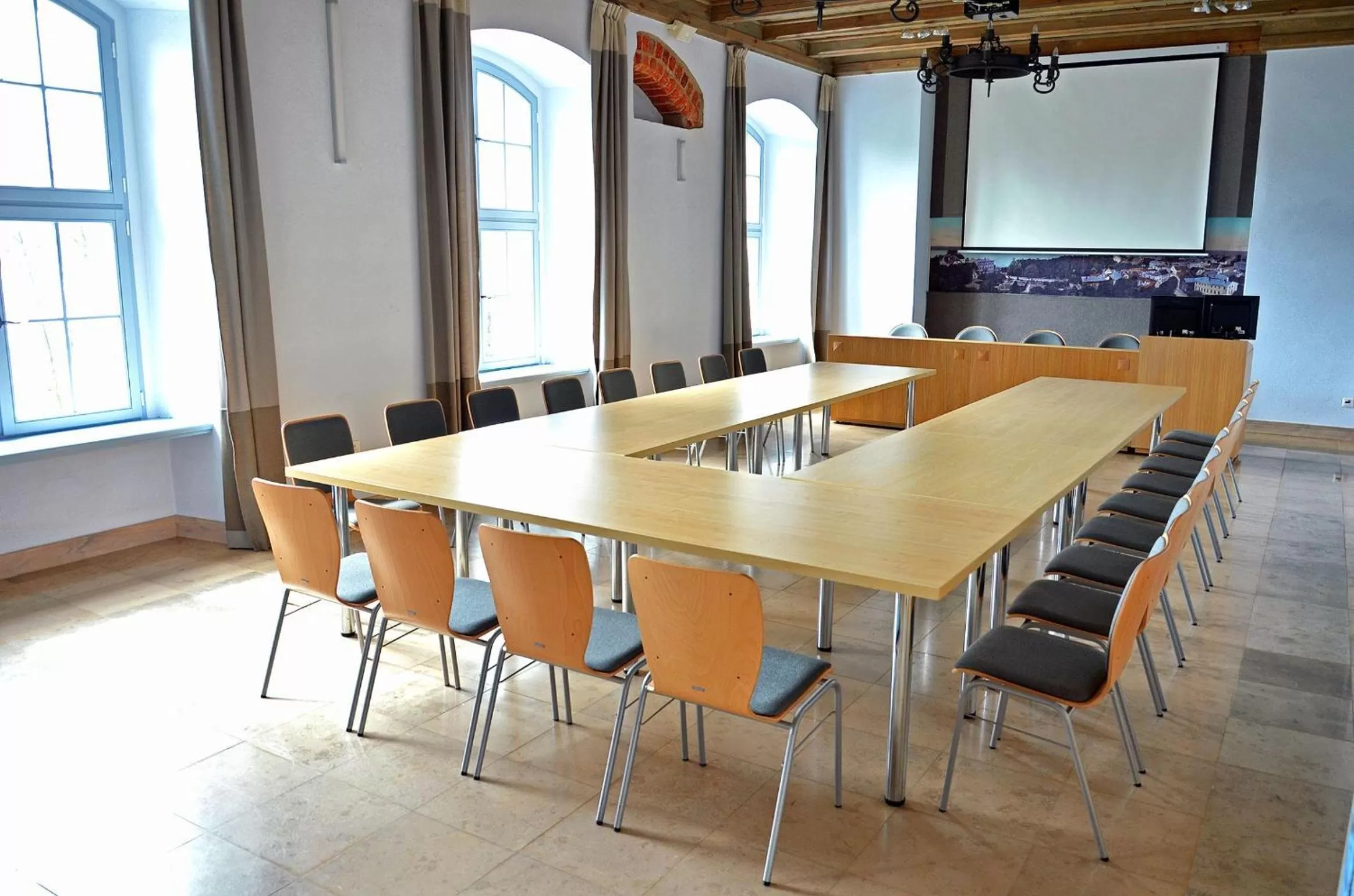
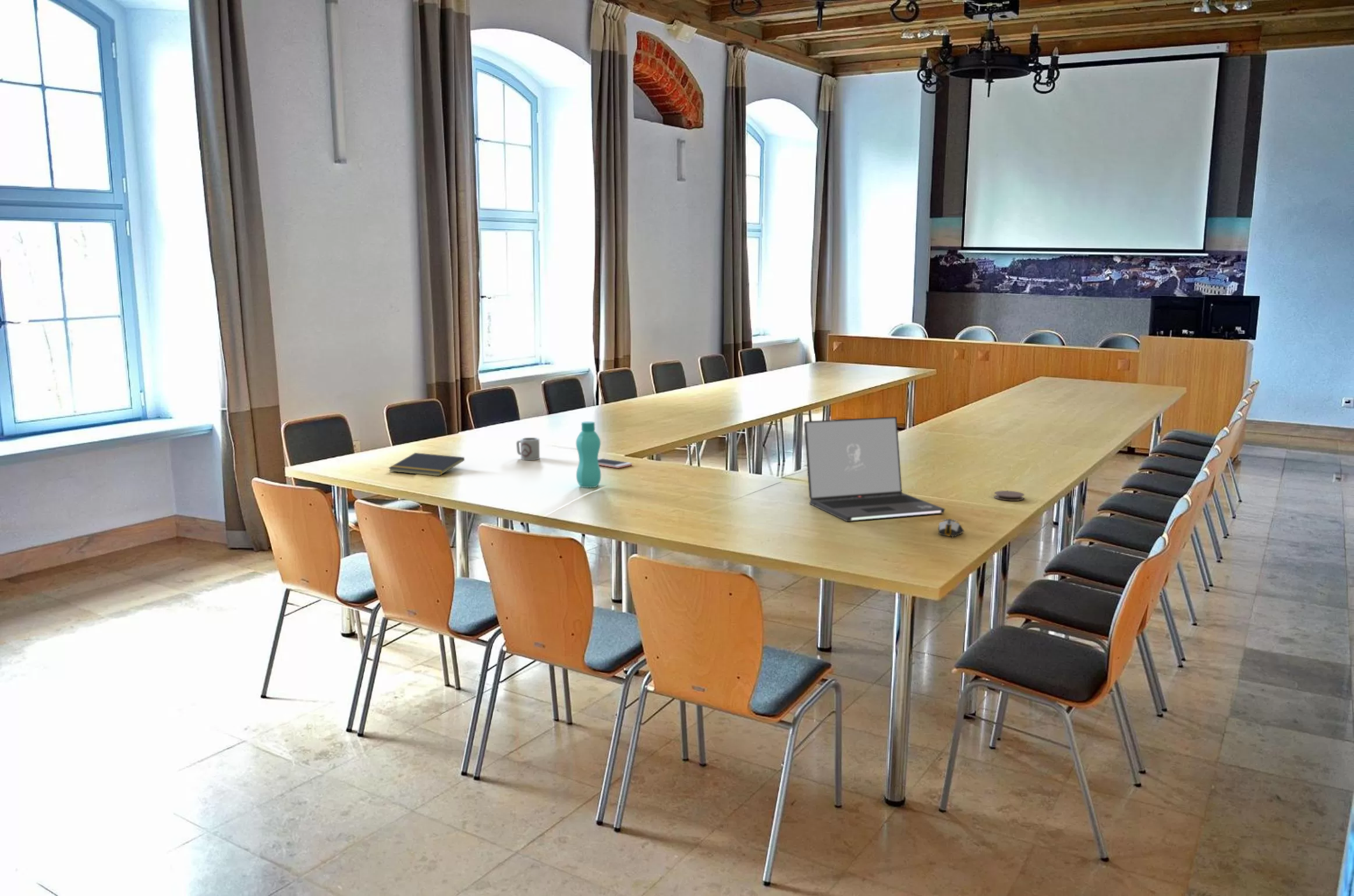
+ computer mouse (951, 528)
+ notepad (427, 464)
+ laptop (873, 466)
+ cell phone (608, 463)
+ cup (527, 449)
+ coaster (1009, 495)
+ bottle (588, 454)
